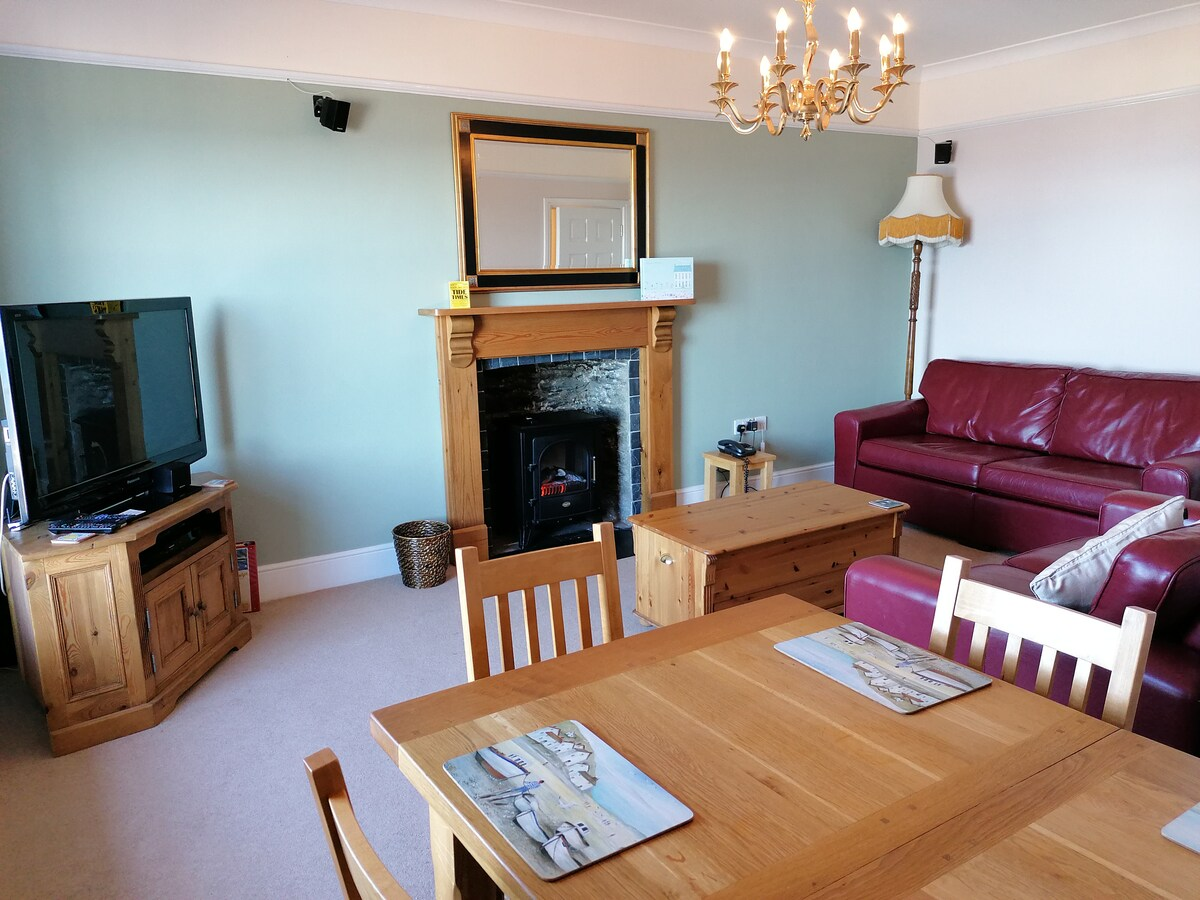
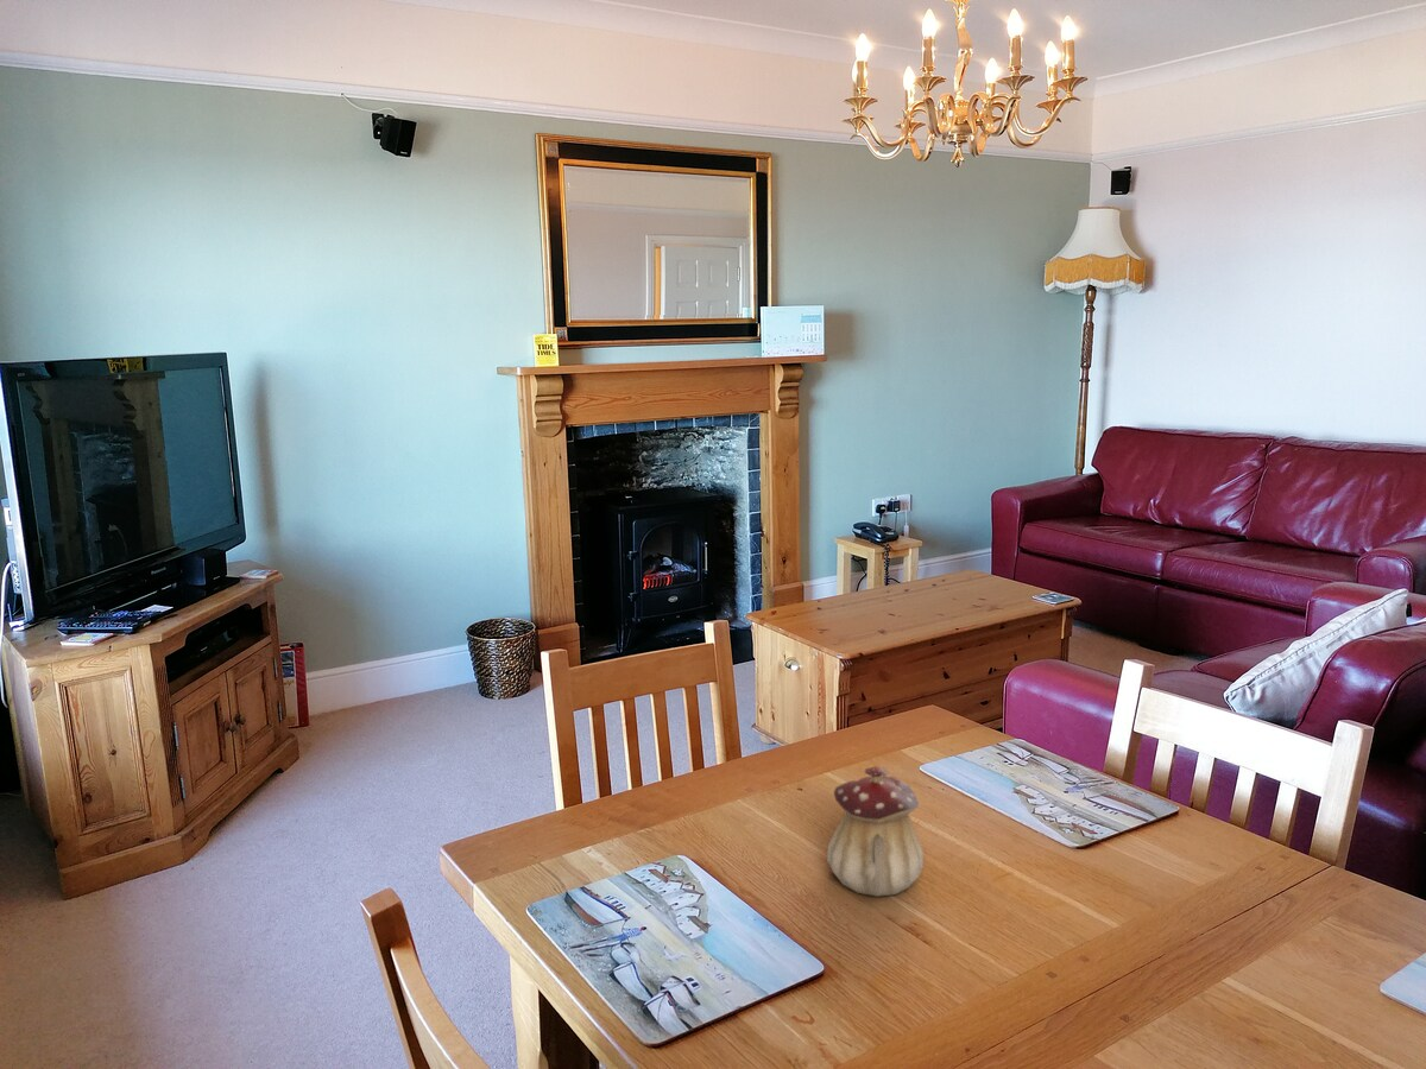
+ teapot (876, 824)
